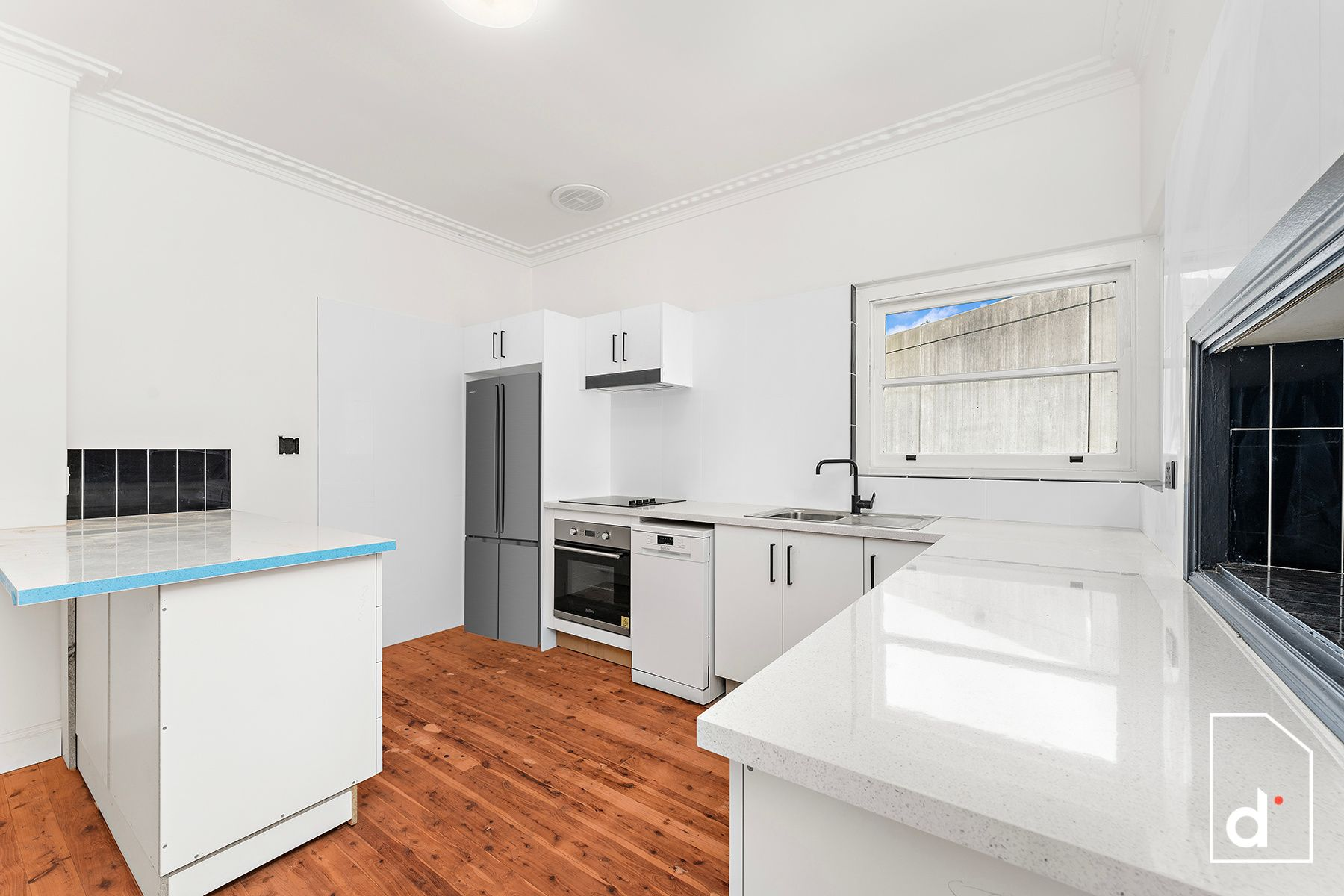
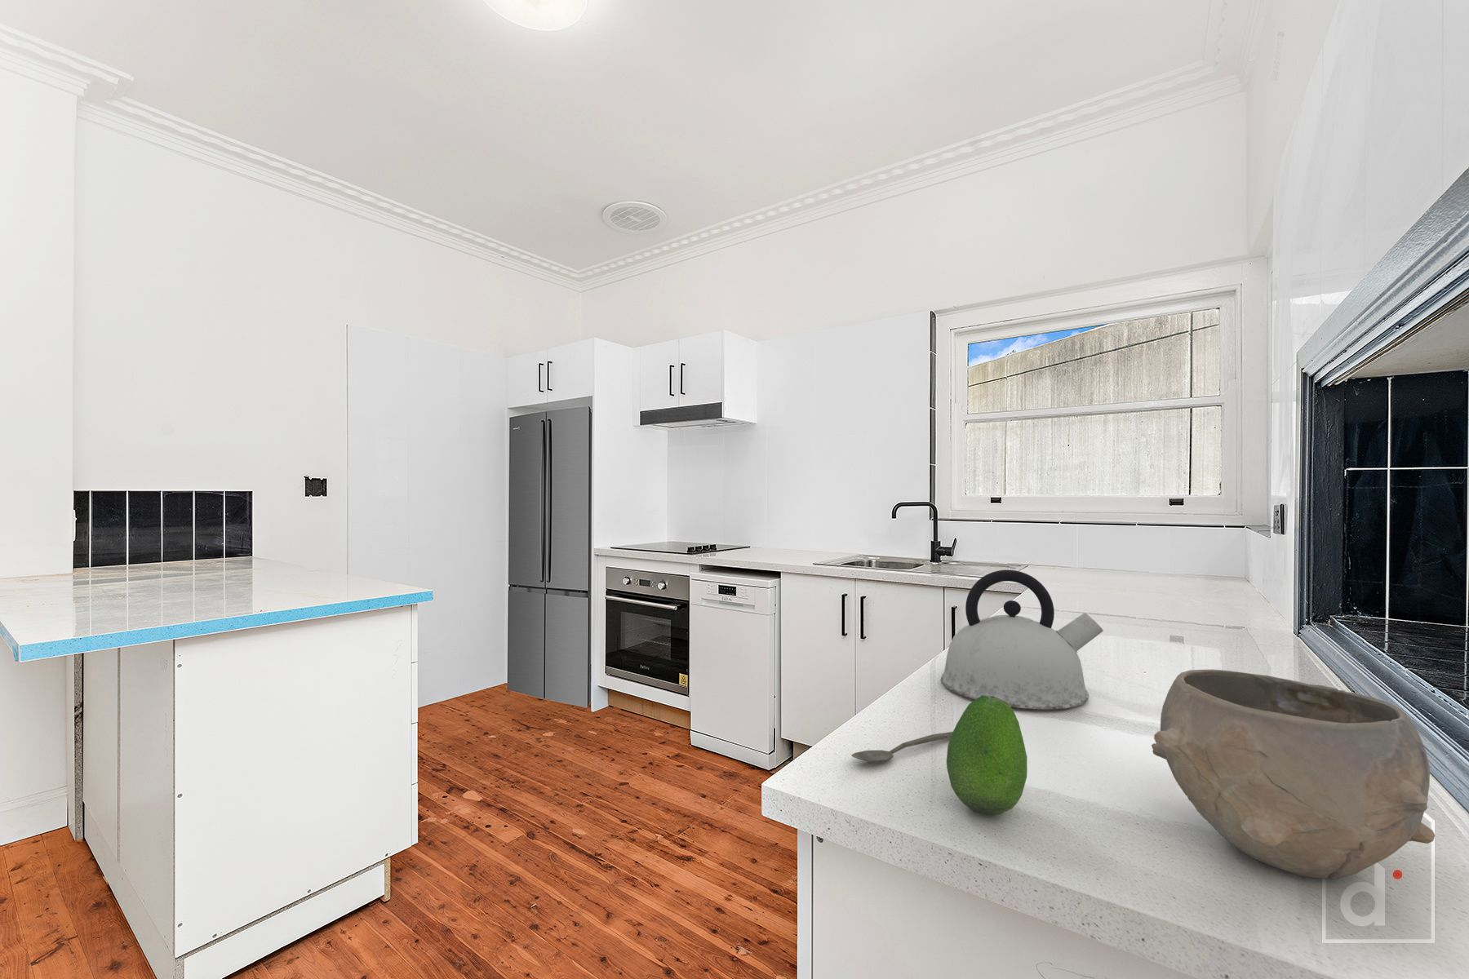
+ fruit (985, 752)
+ bowl (1279, 768)
+ kettle (1019, 629)
+ spoon (912, 744)
